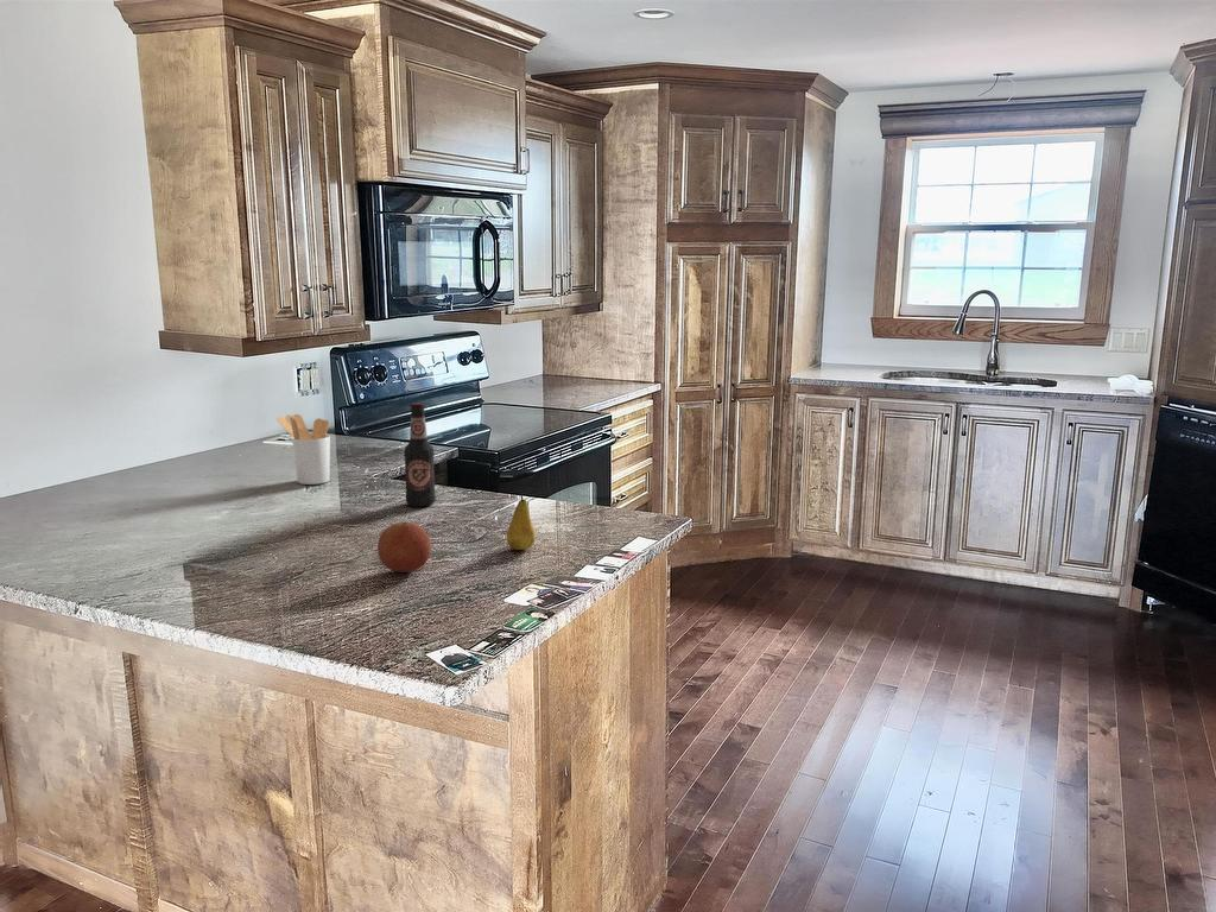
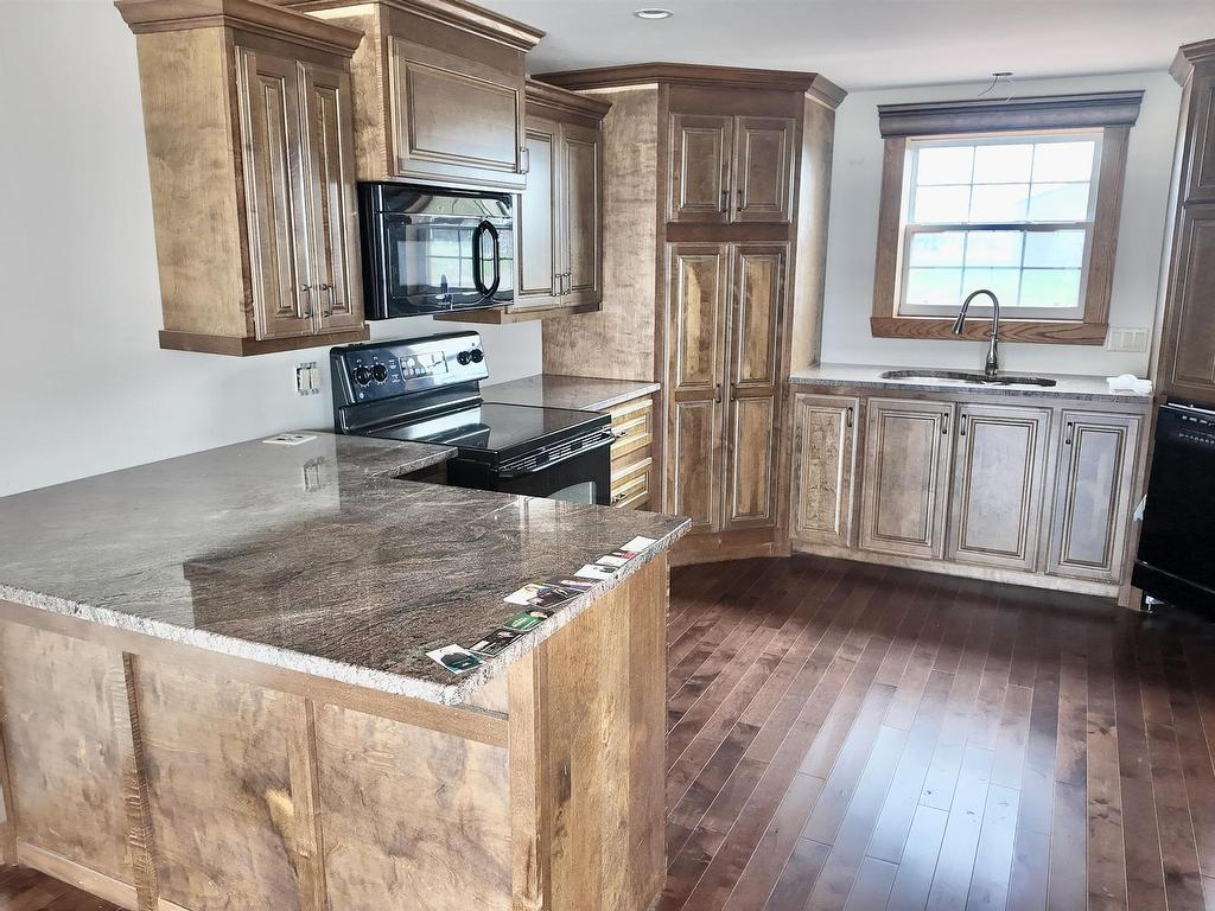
- fruit (404, 545)
- fruit (520, 520)
- bottle (419, 454)
- utensil holder (304, 446)
